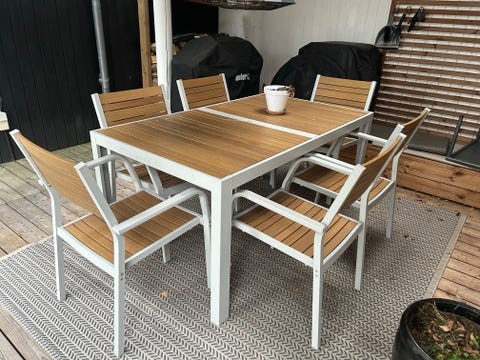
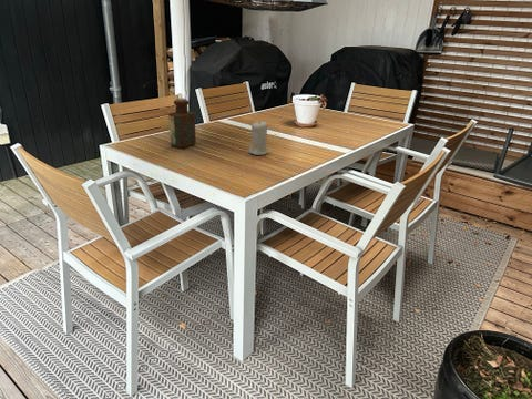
+ candle (258, 136)
+ bottle (182, 122)
